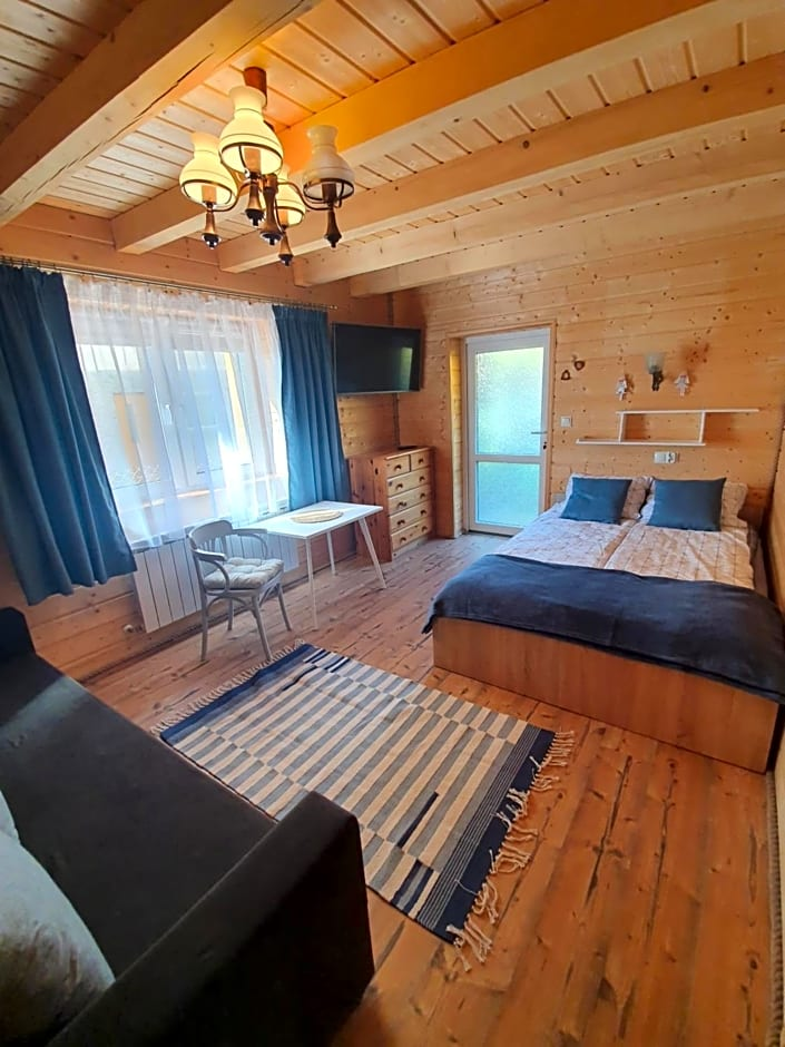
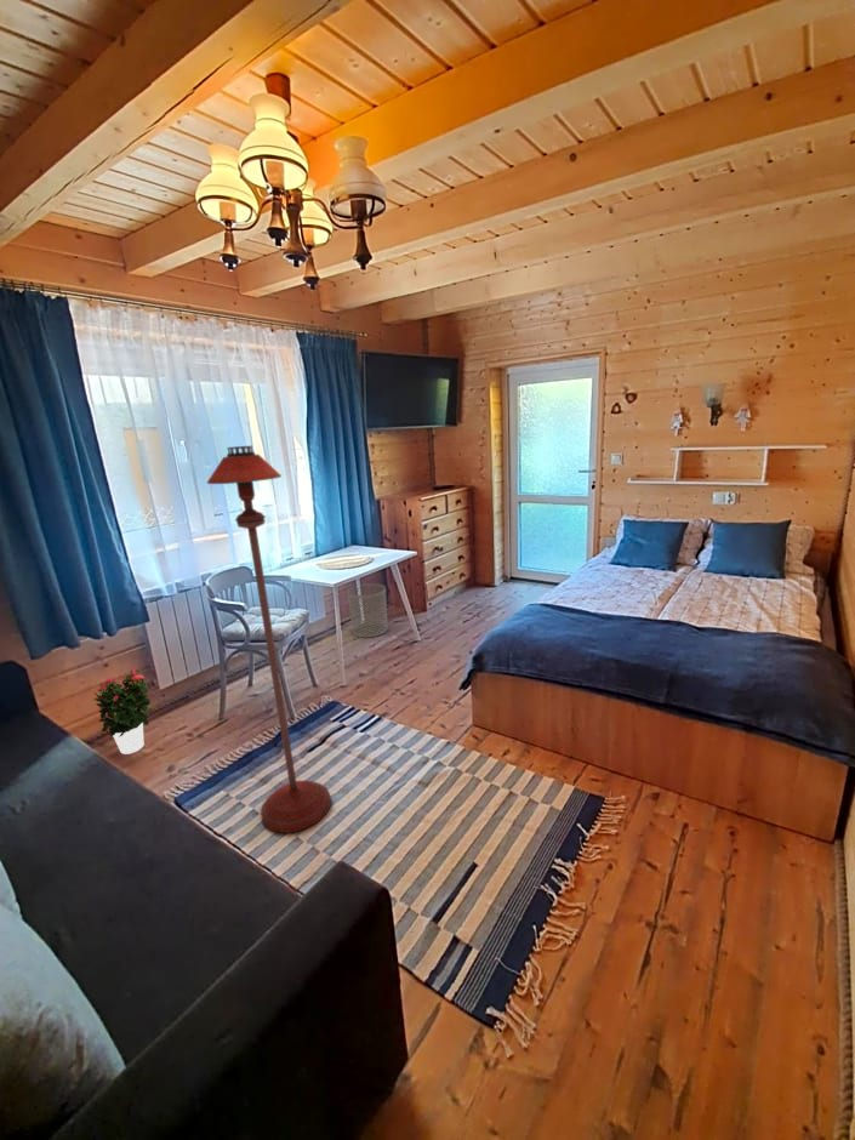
+ floor lamp (270, 644)
+ waste bin (367, 610)
+ potted flower (125, 712)
